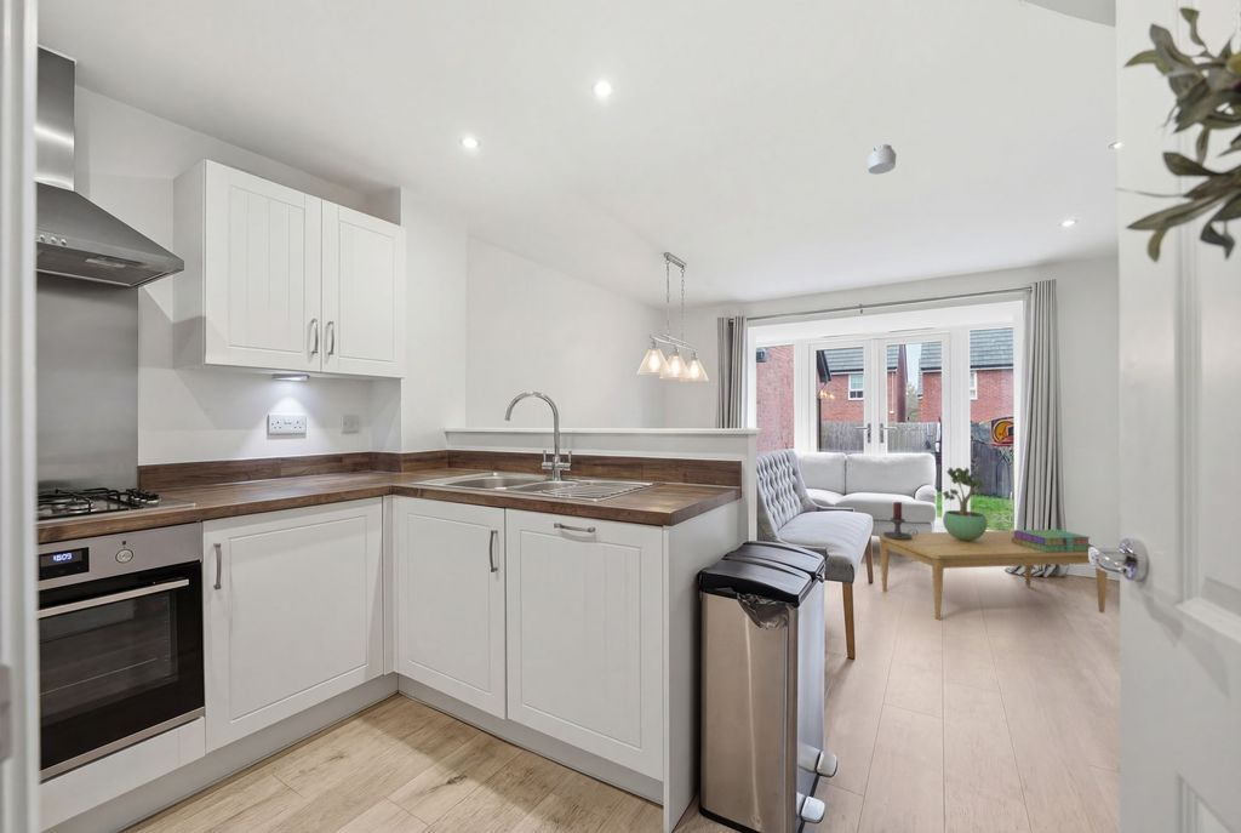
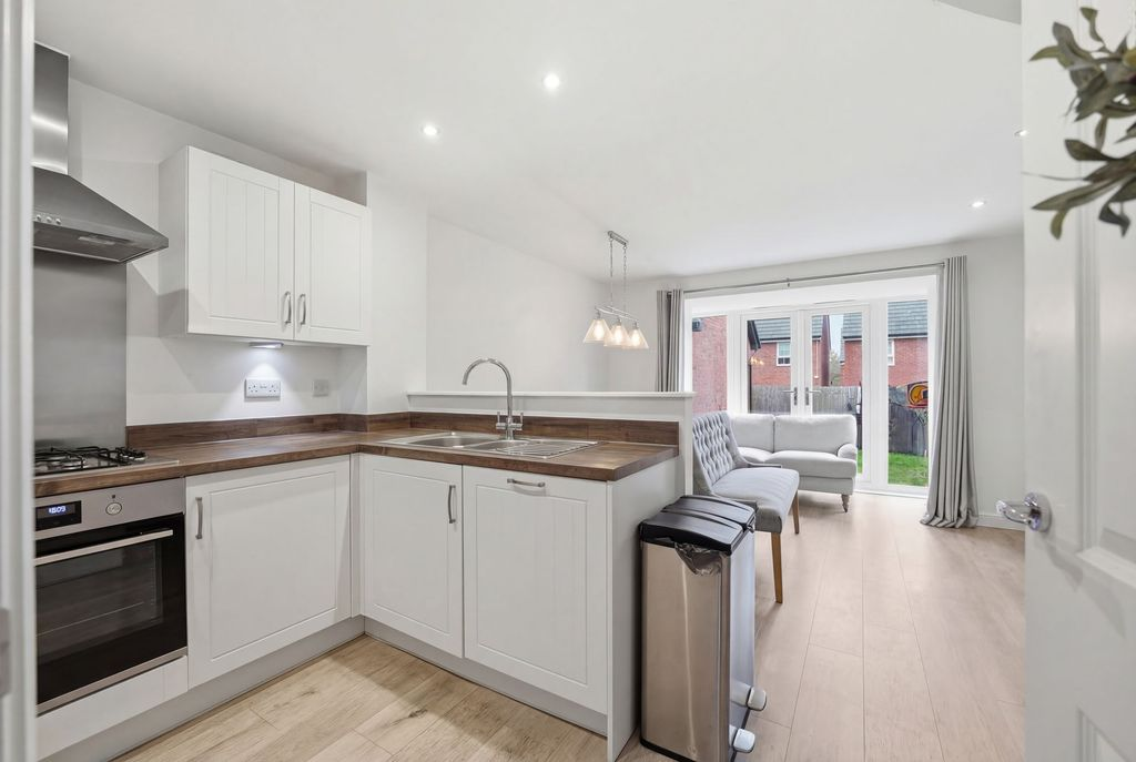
- potted plant (966, 503)
- candle holder (900, 519)
- smoke detector (881, 158)
- stack of books (1051, 540)
- coffee table (986, 566)
